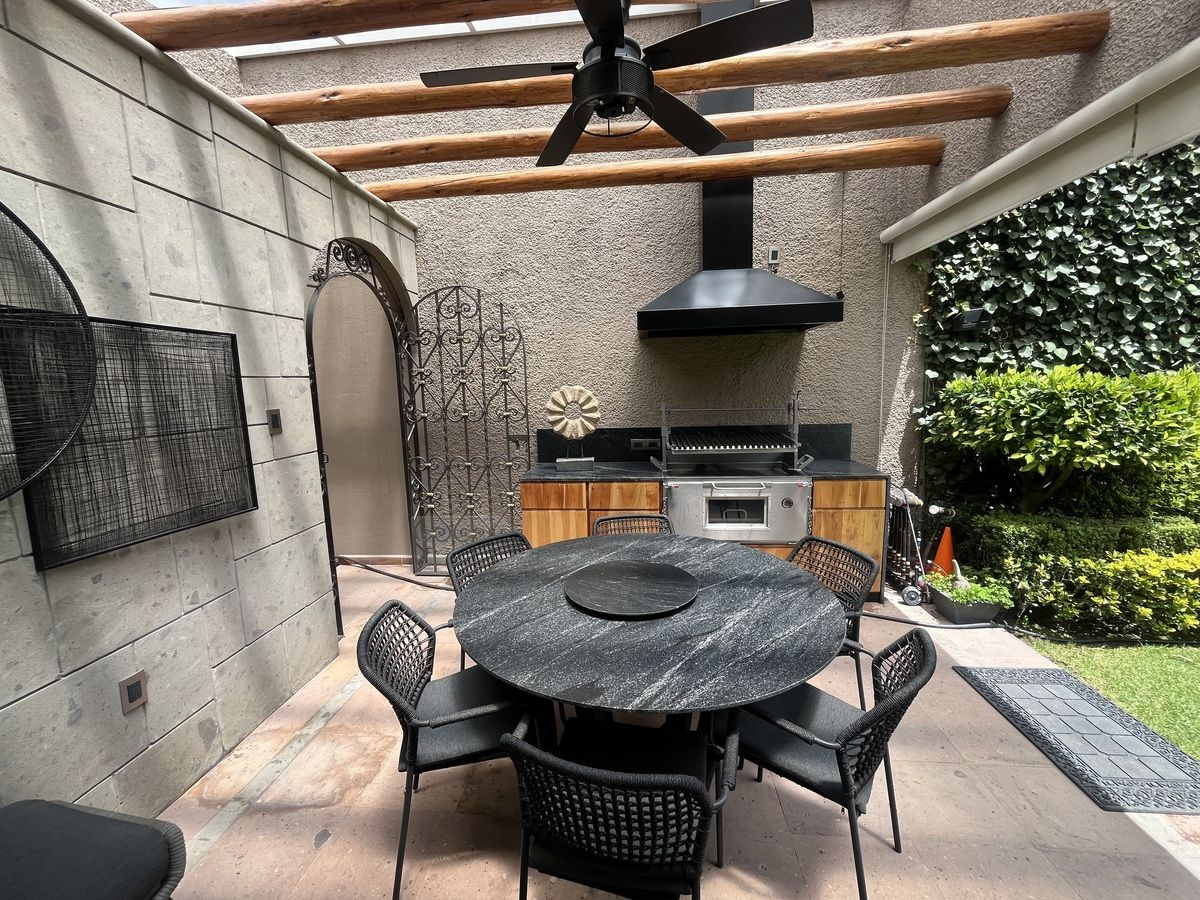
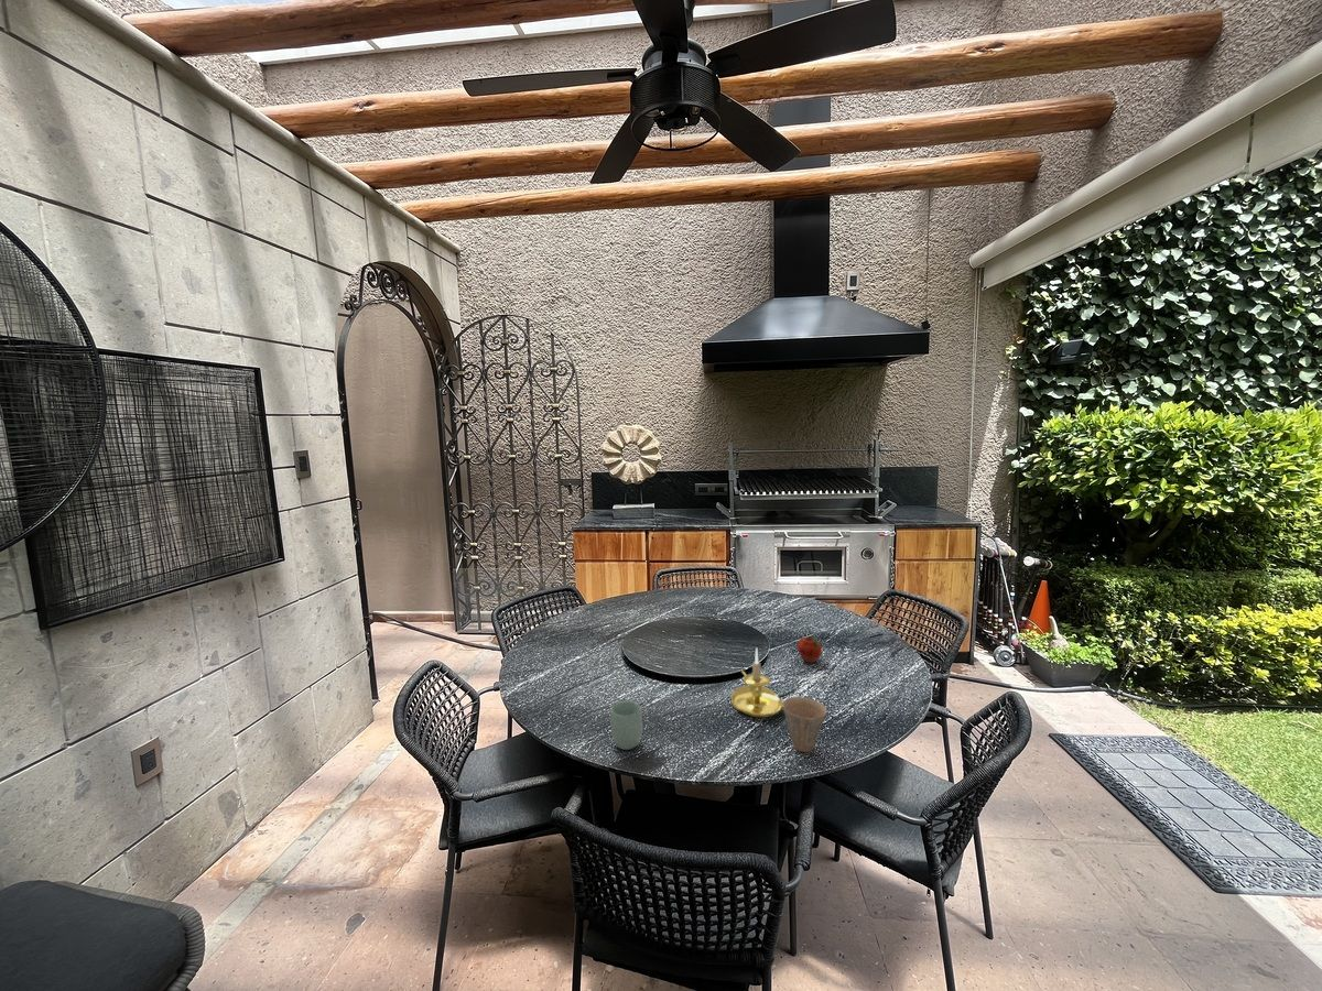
+ candle holder (755, 674)
+ fruit (810, 646)
+ cup (804, 726)
+ cup (626, 726)
